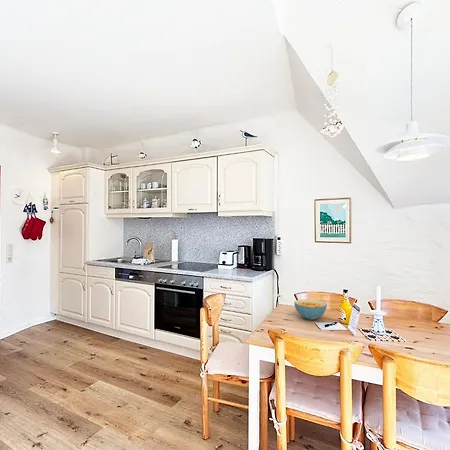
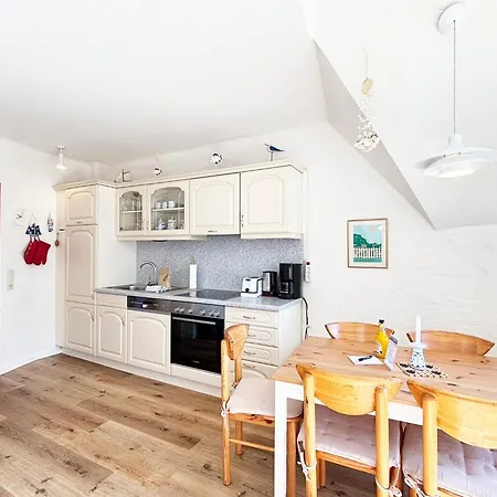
- cereal bowl (310, 310)
